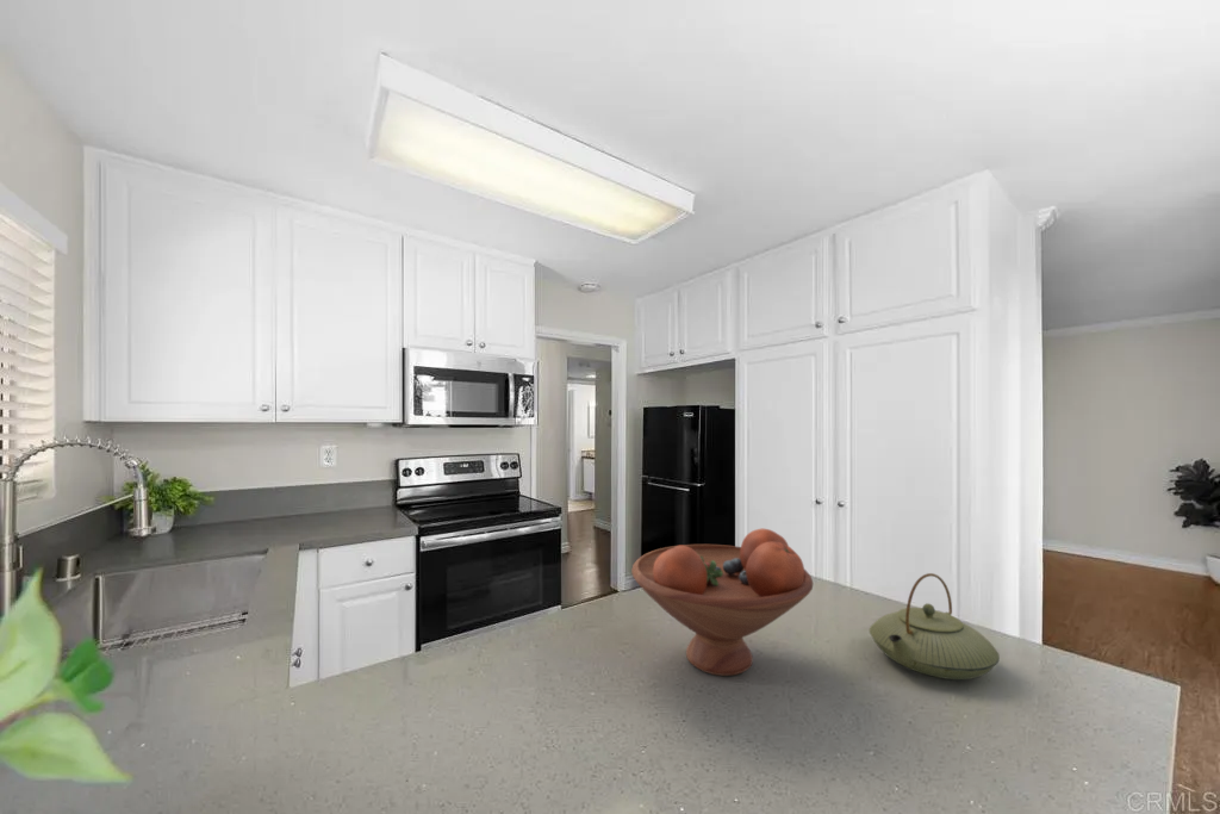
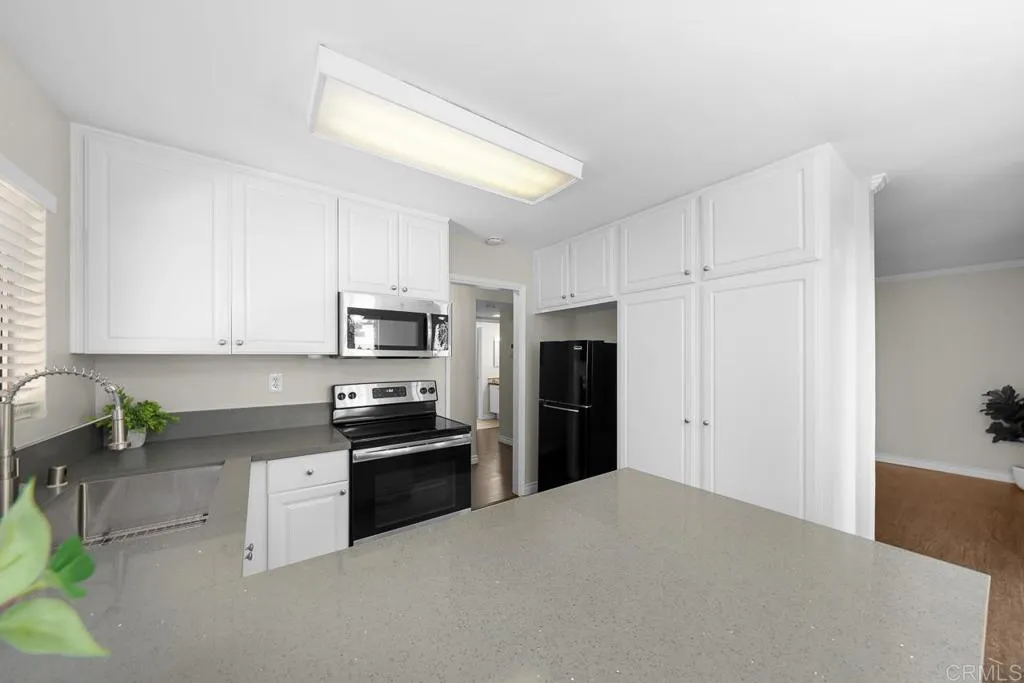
- fruit bowl (718, 596)
- teapot (926, 619)
